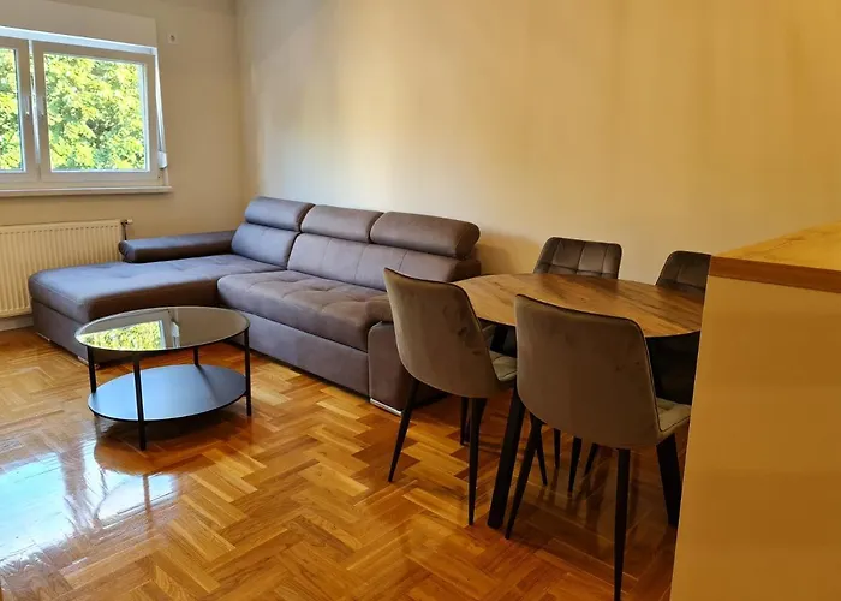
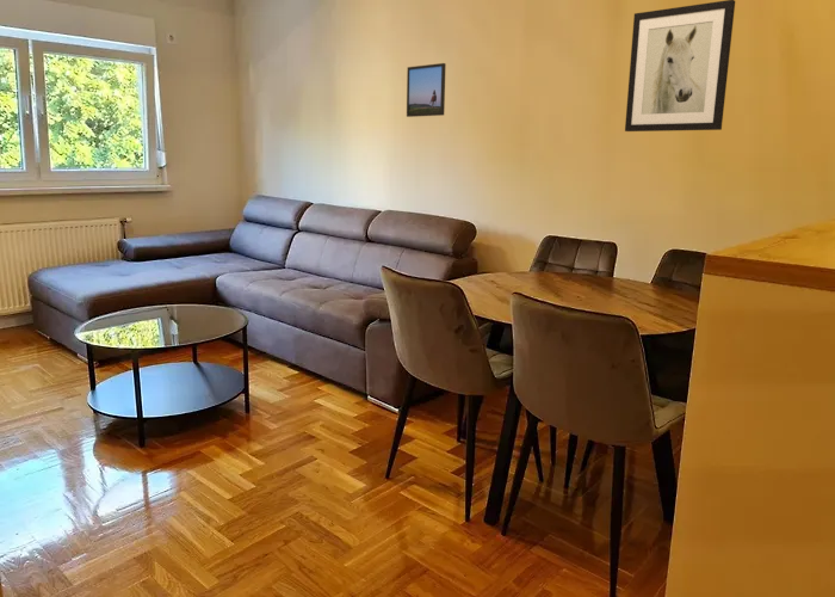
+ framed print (425, 91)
+ wall art (676, 69)
